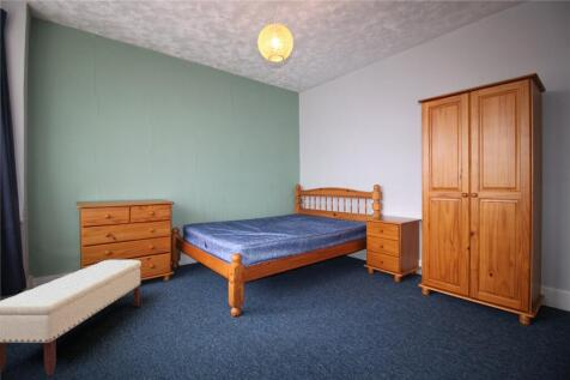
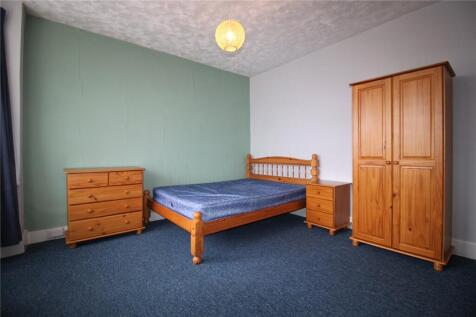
- bench (83, 303)
